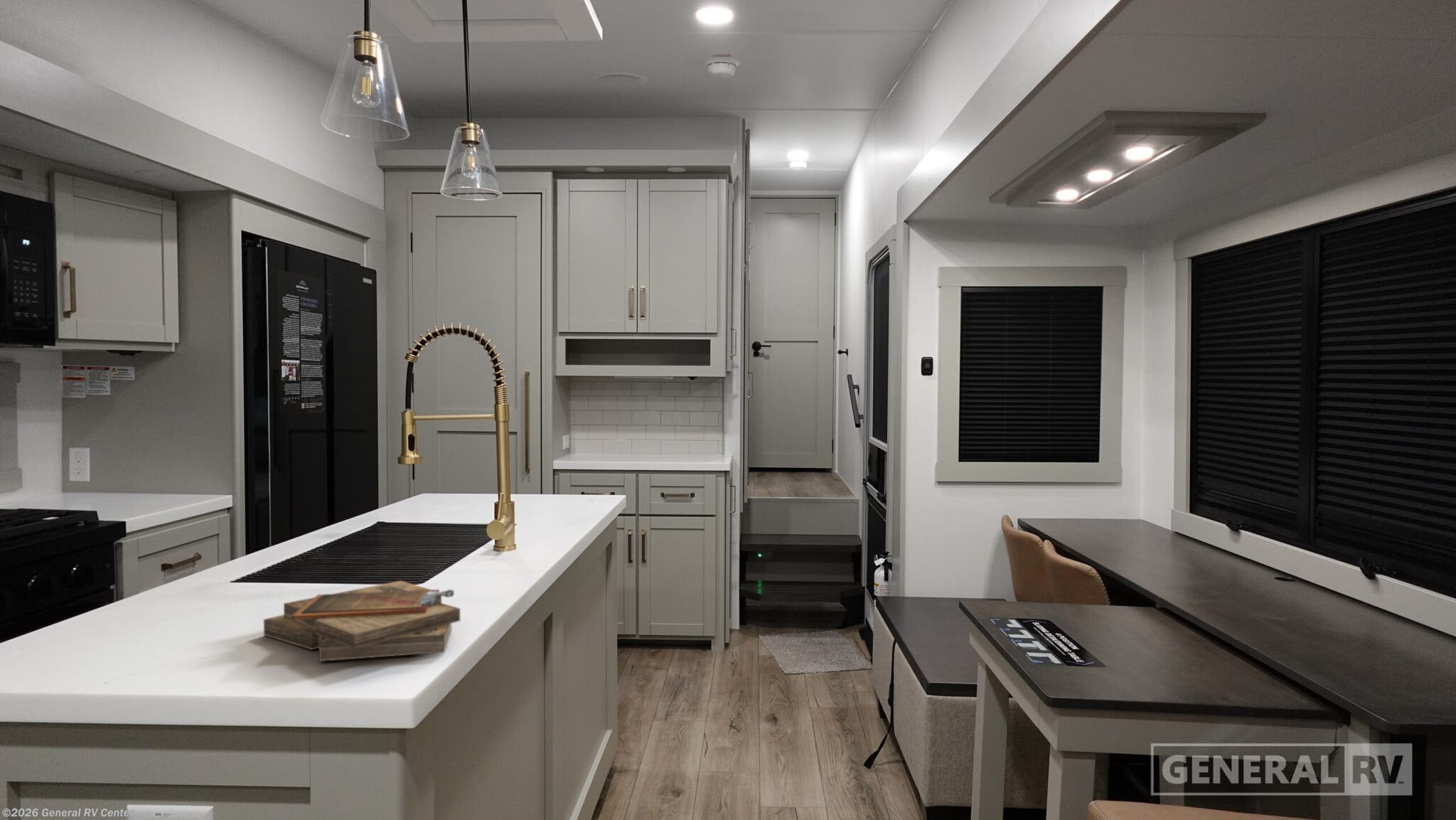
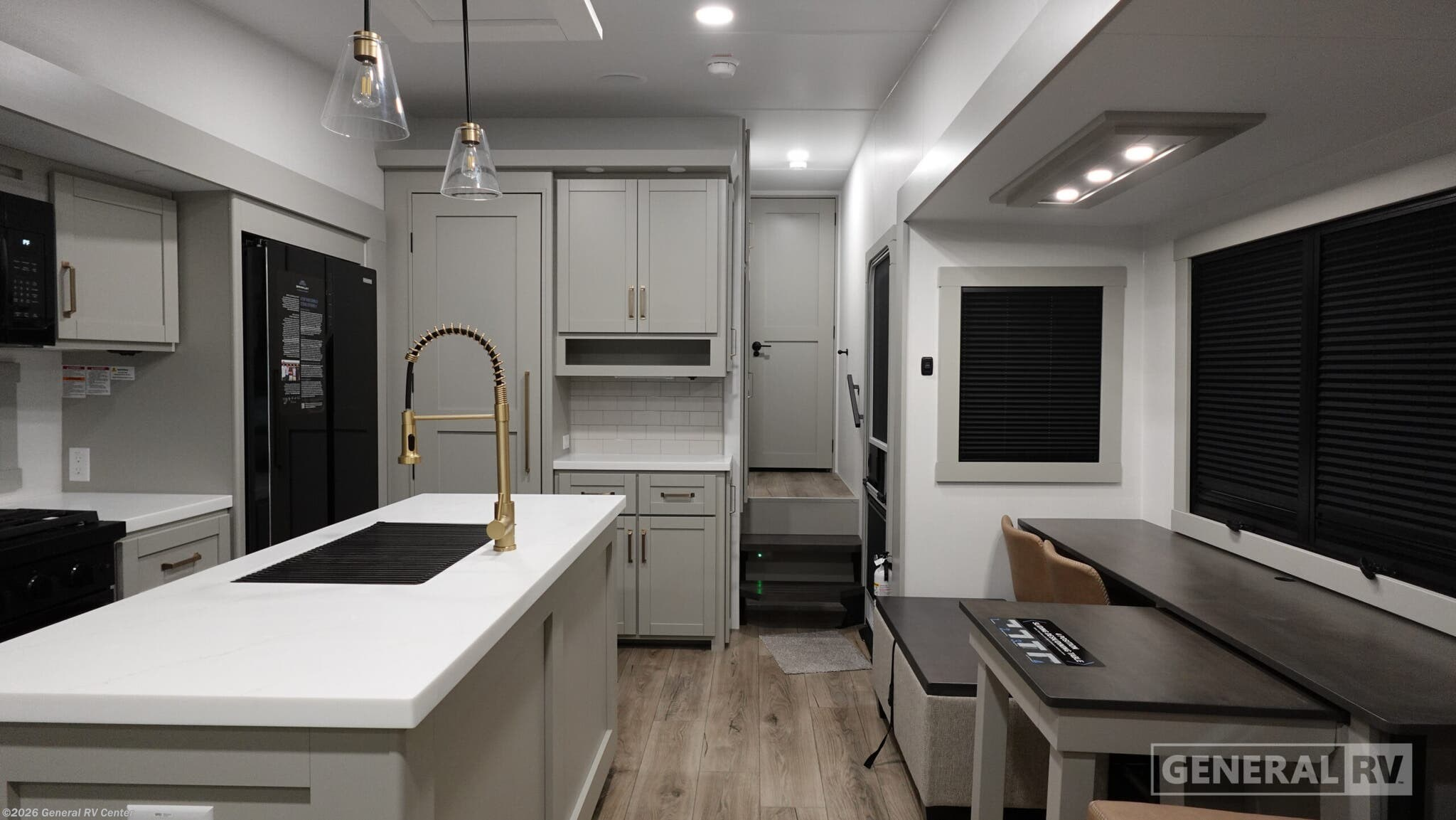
- clipboard (364, 614)
